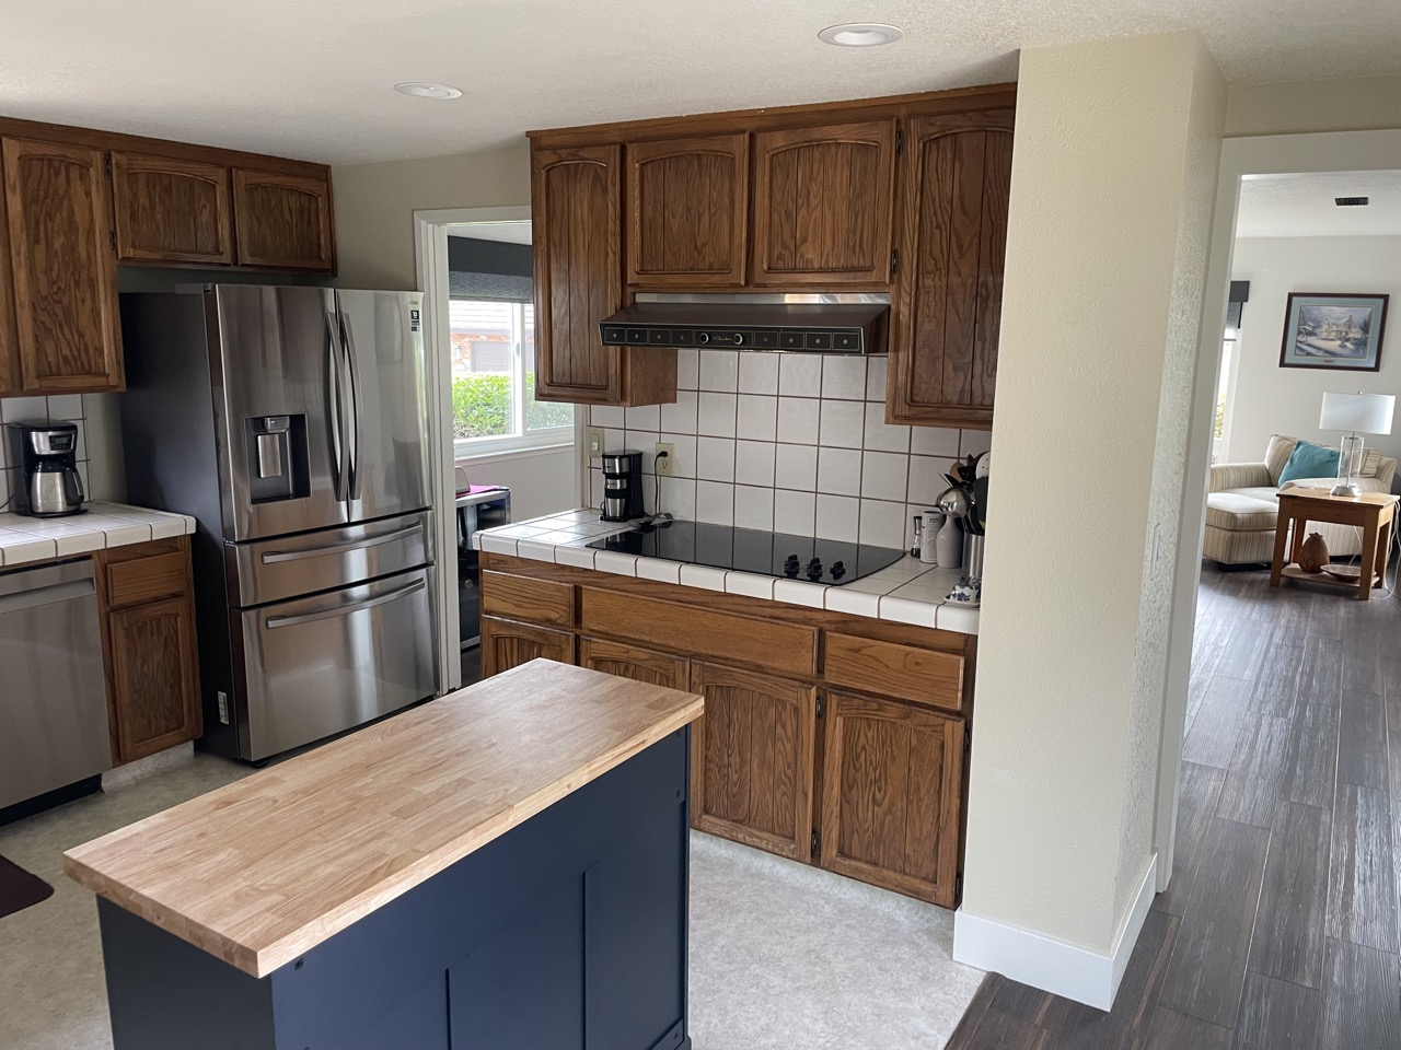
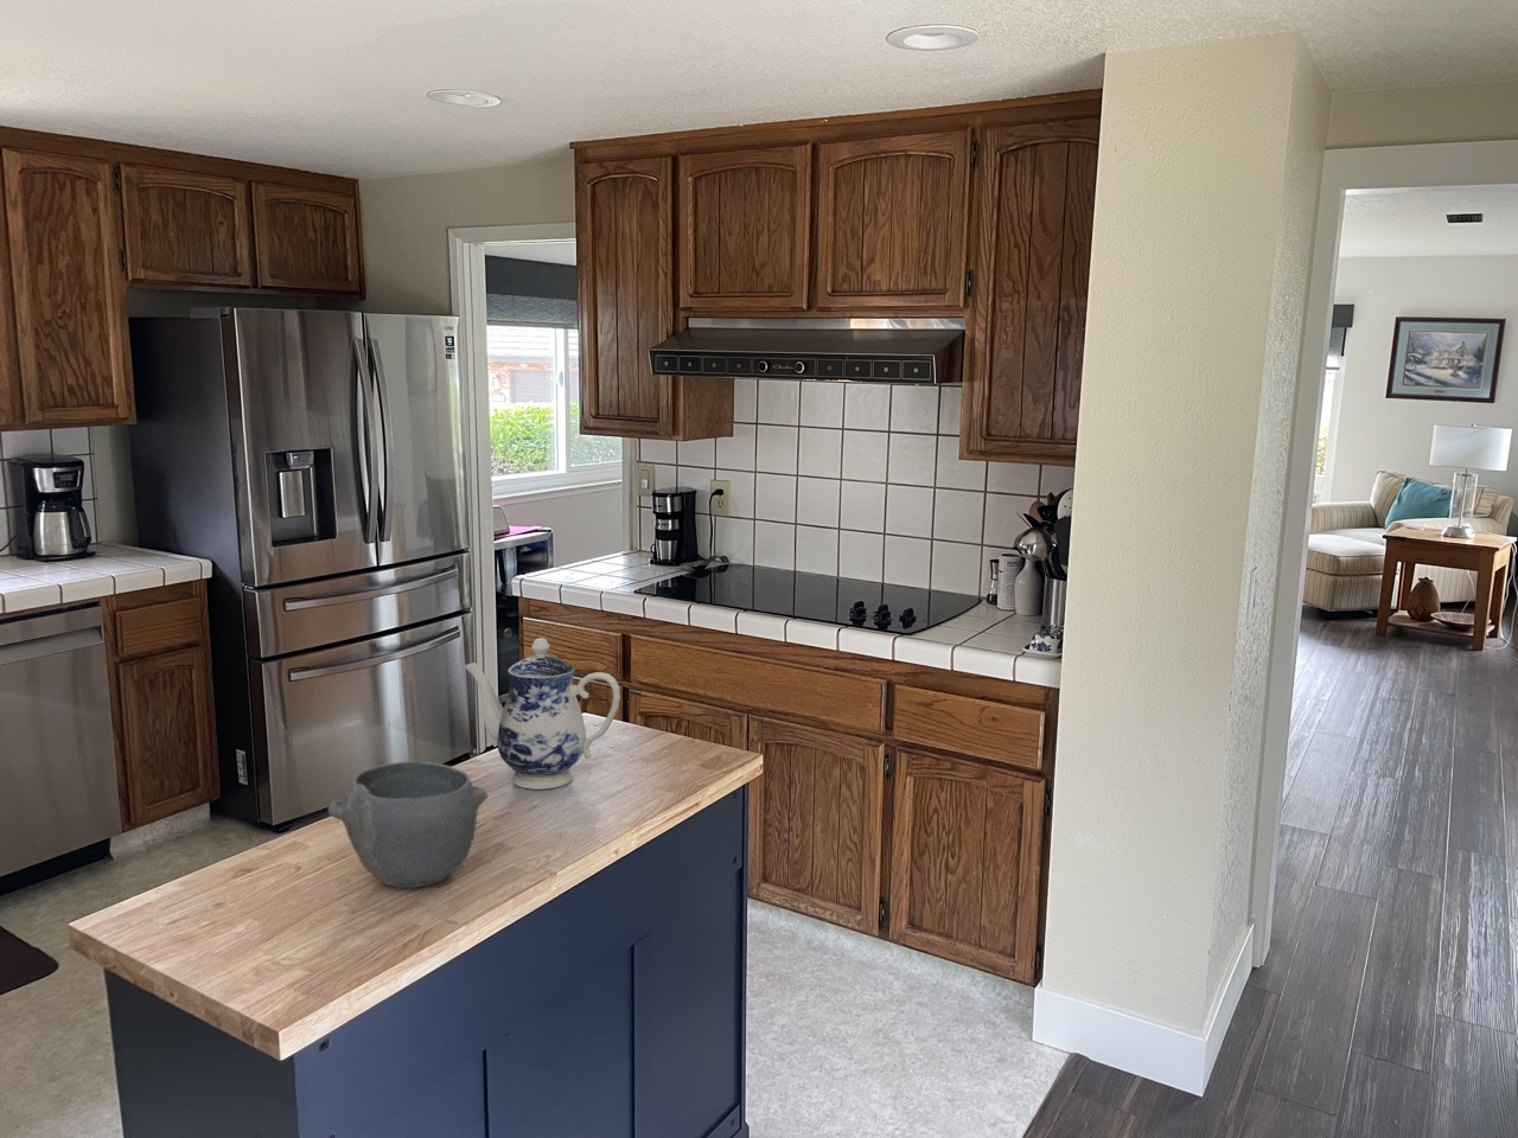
+ teapot (540, 709)
+ bowl (410, 824)
